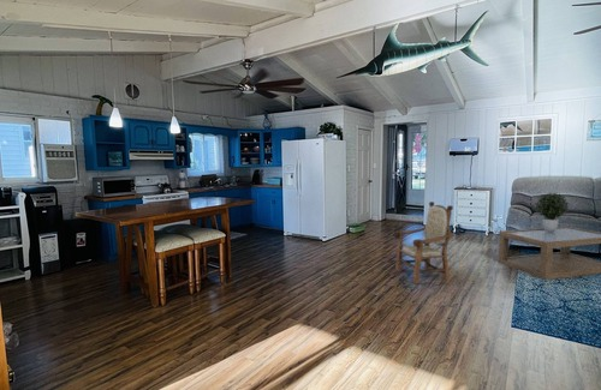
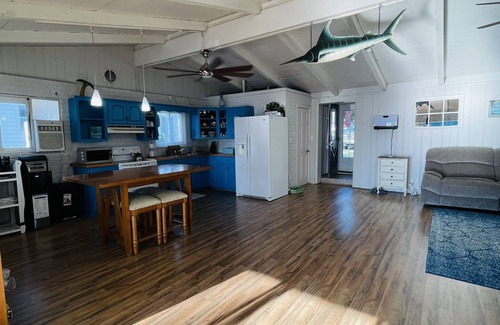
- coffee table (557, 252)
- armchair (422, 240)
- potted plant (551, 211)
